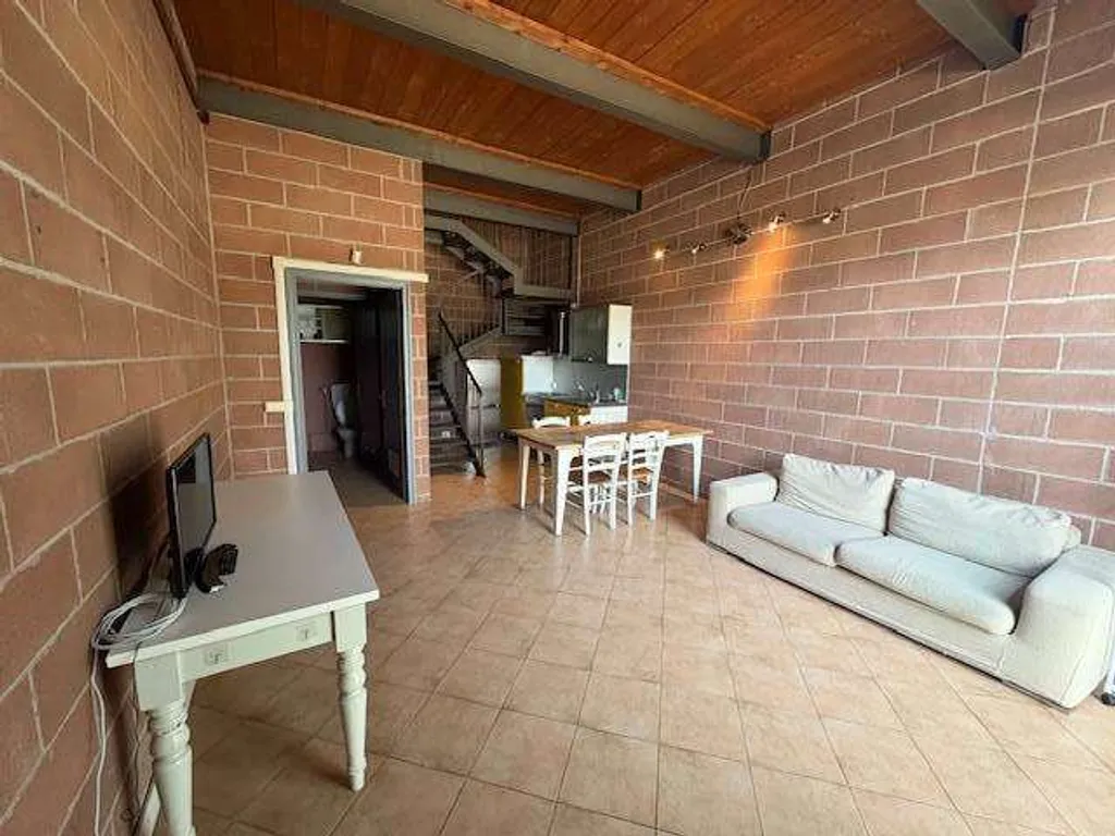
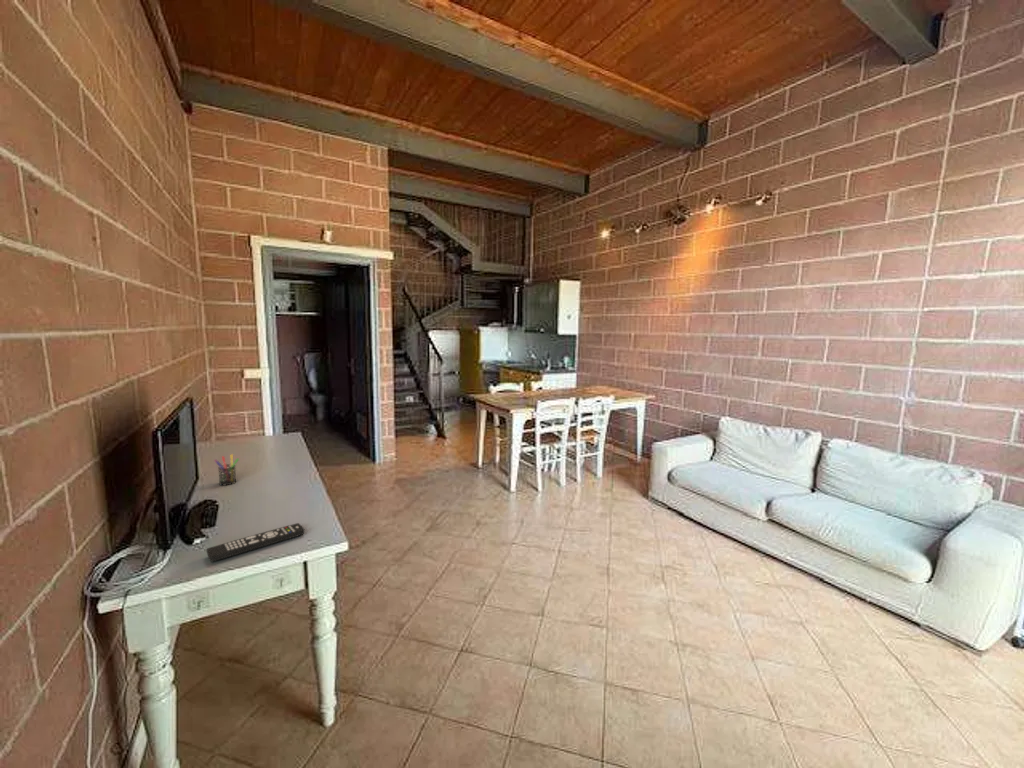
+ pen holder (228, 468)
+ remote control (258, 541)
